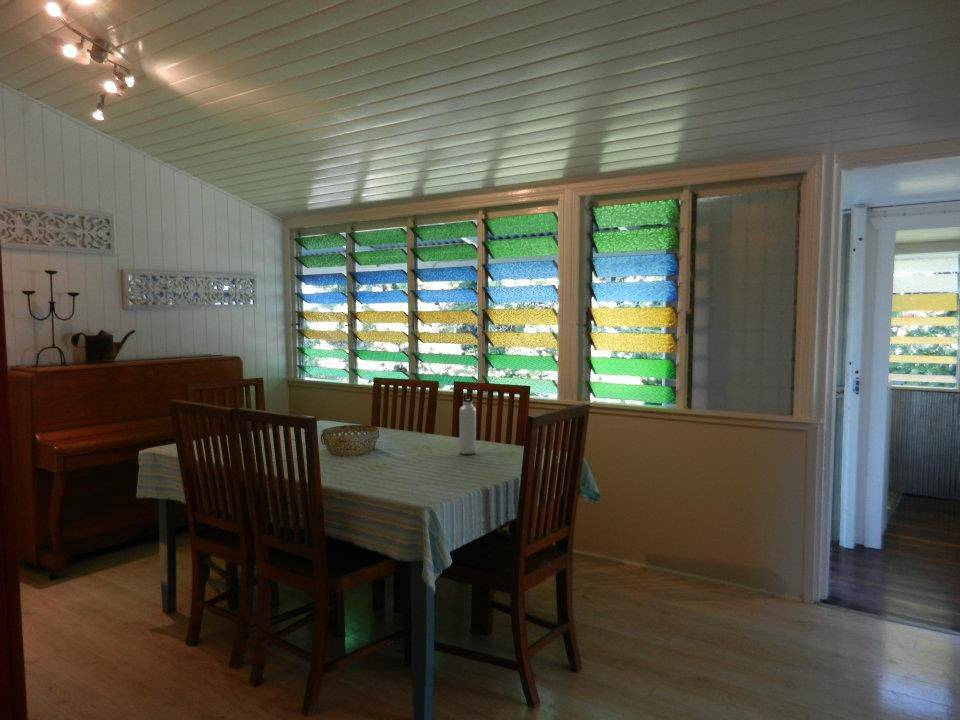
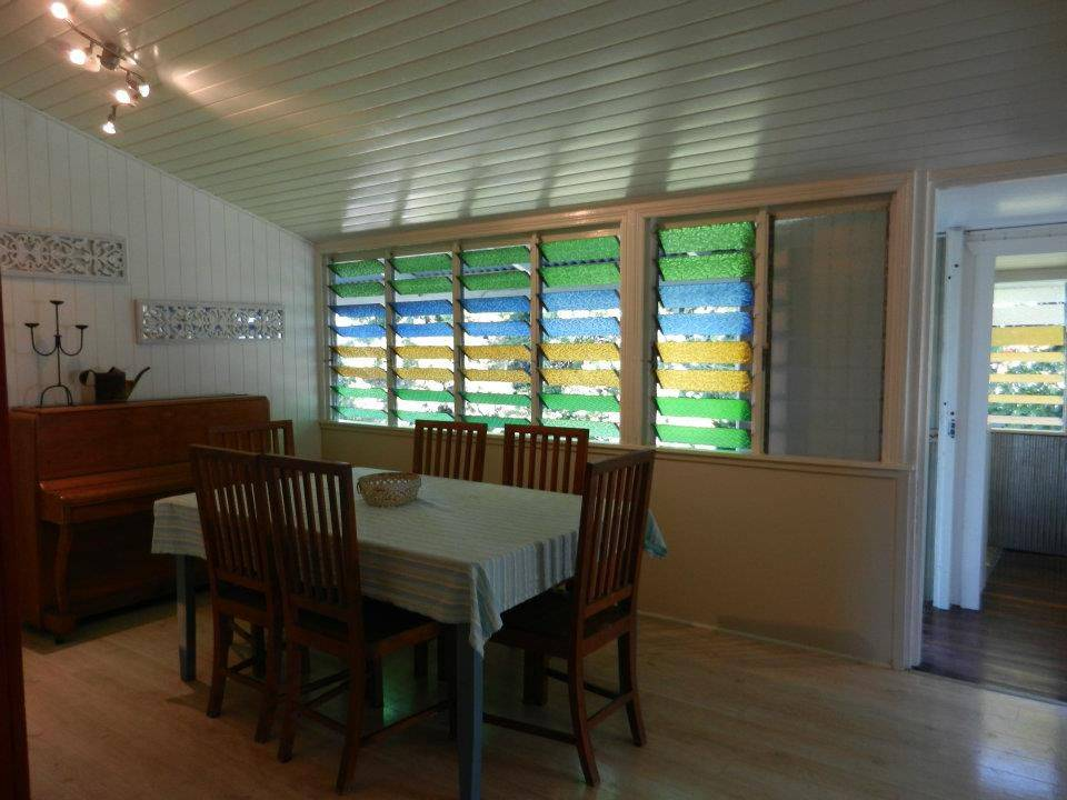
- water bottle (467, 423)
